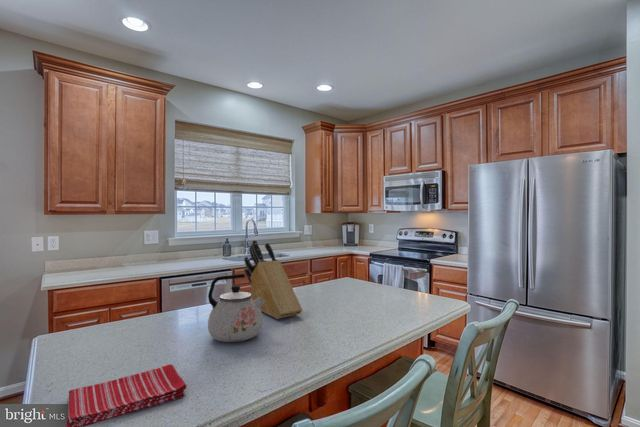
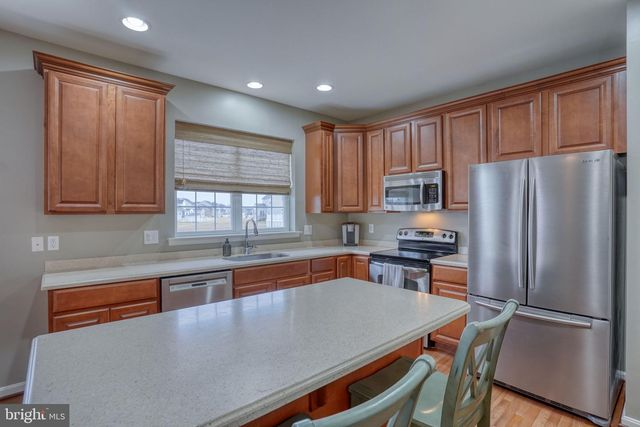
- kettle (236, 305)
- dish towel (128, 391)
- knife block (270, 275)
